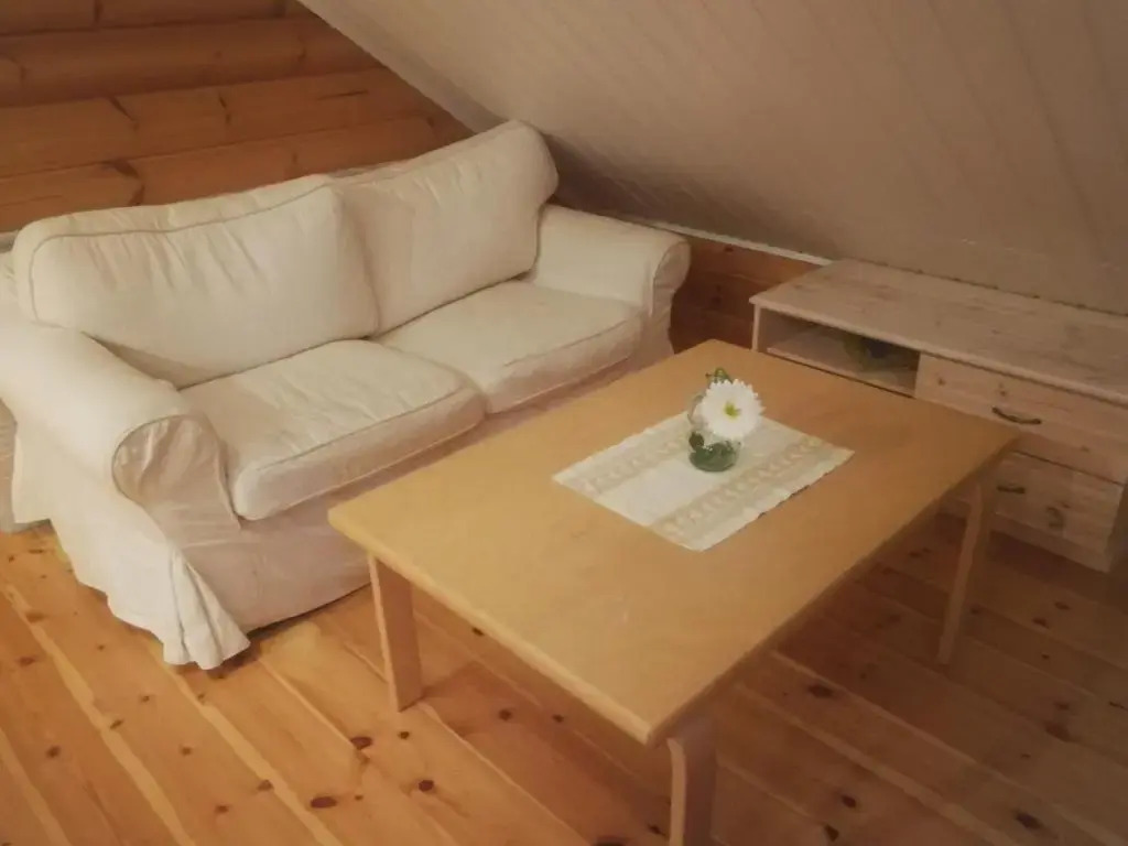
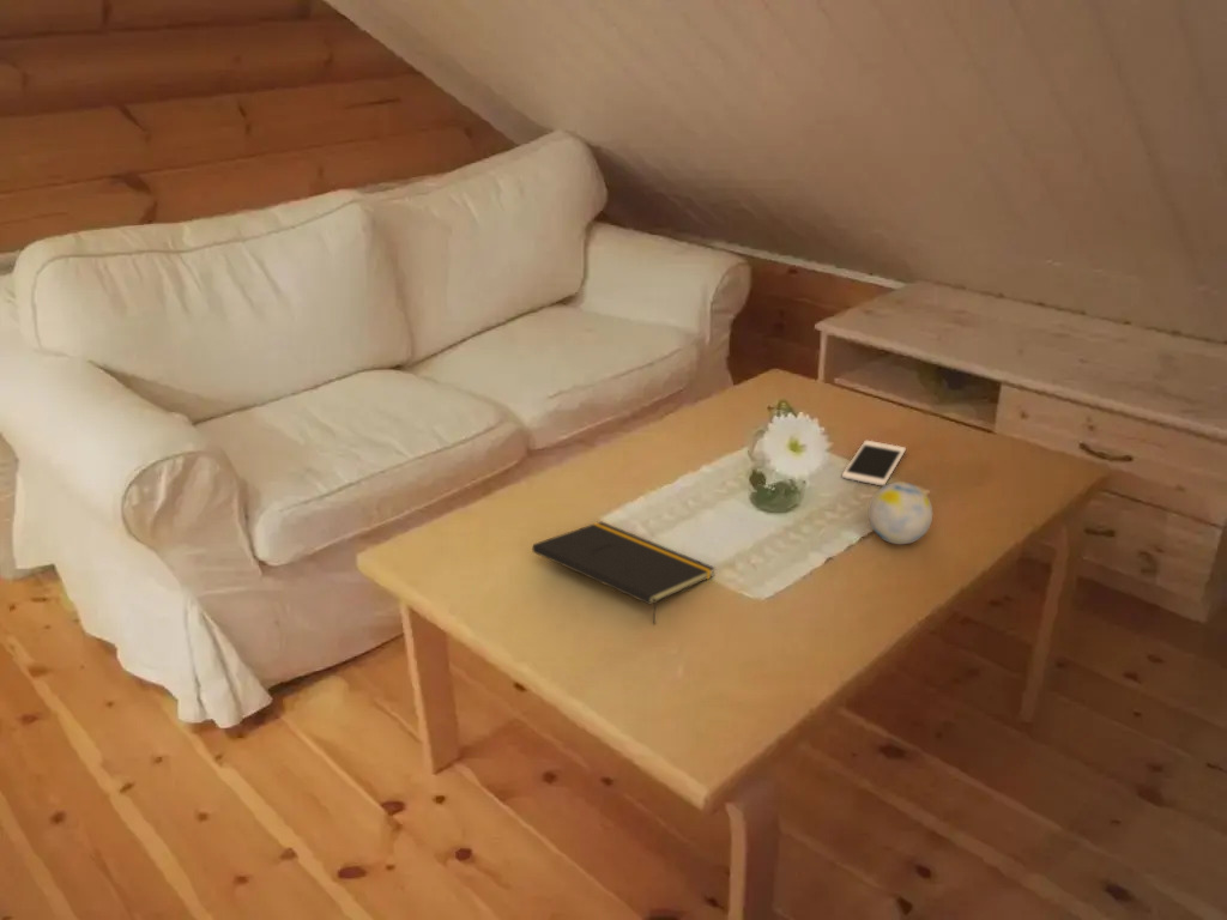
+ decorative ball (900, 513)
+ notepad (623, 559)
+ cell phone (874, 461)
